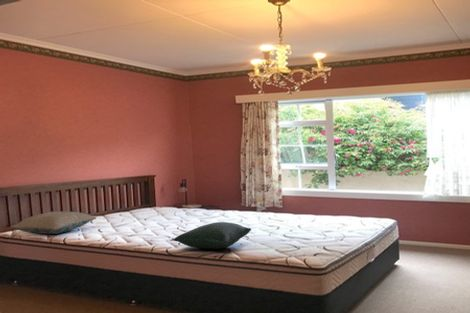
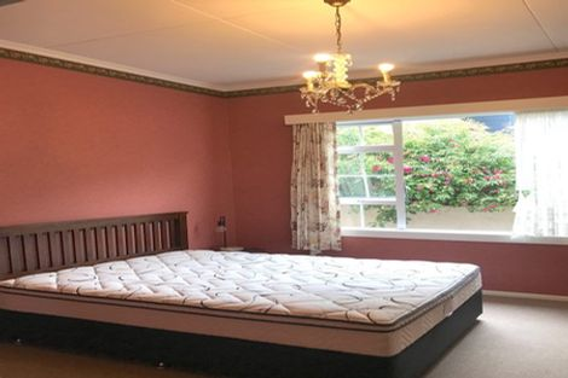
- pillow (54, 222)
- pillow (212, 235)
